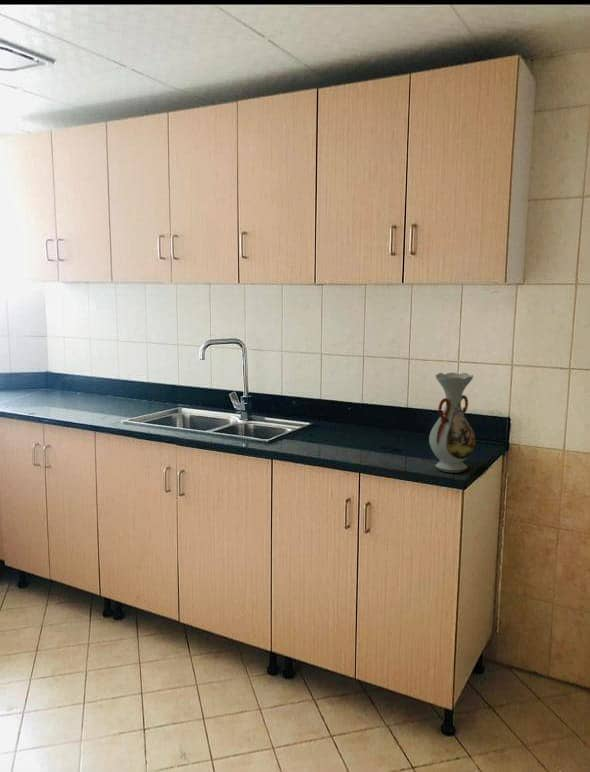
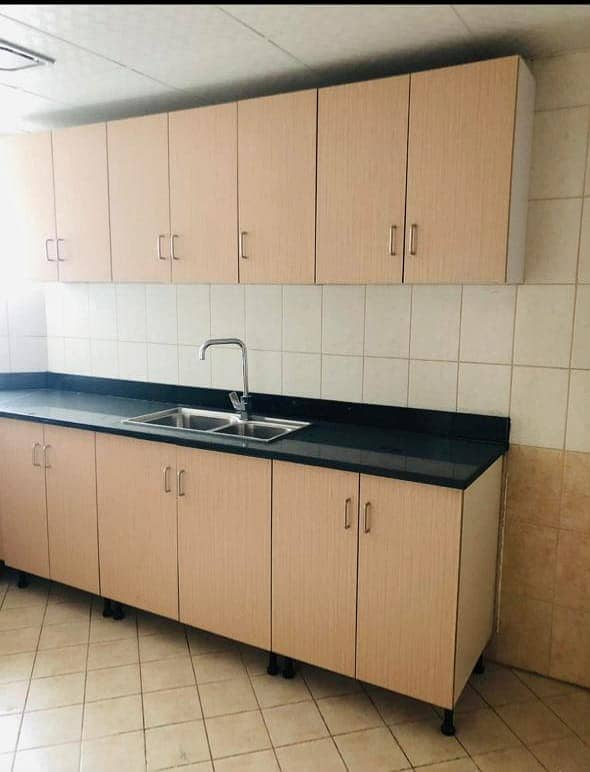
- vase (452, 422)
